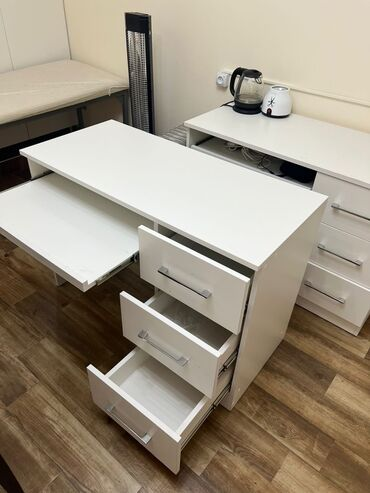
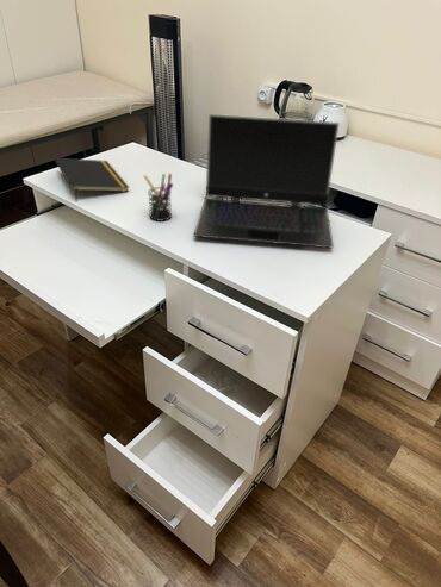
+ notepad (91, 174)
+ pen holder (161, 193)
+ laptop computer (267, 180)
